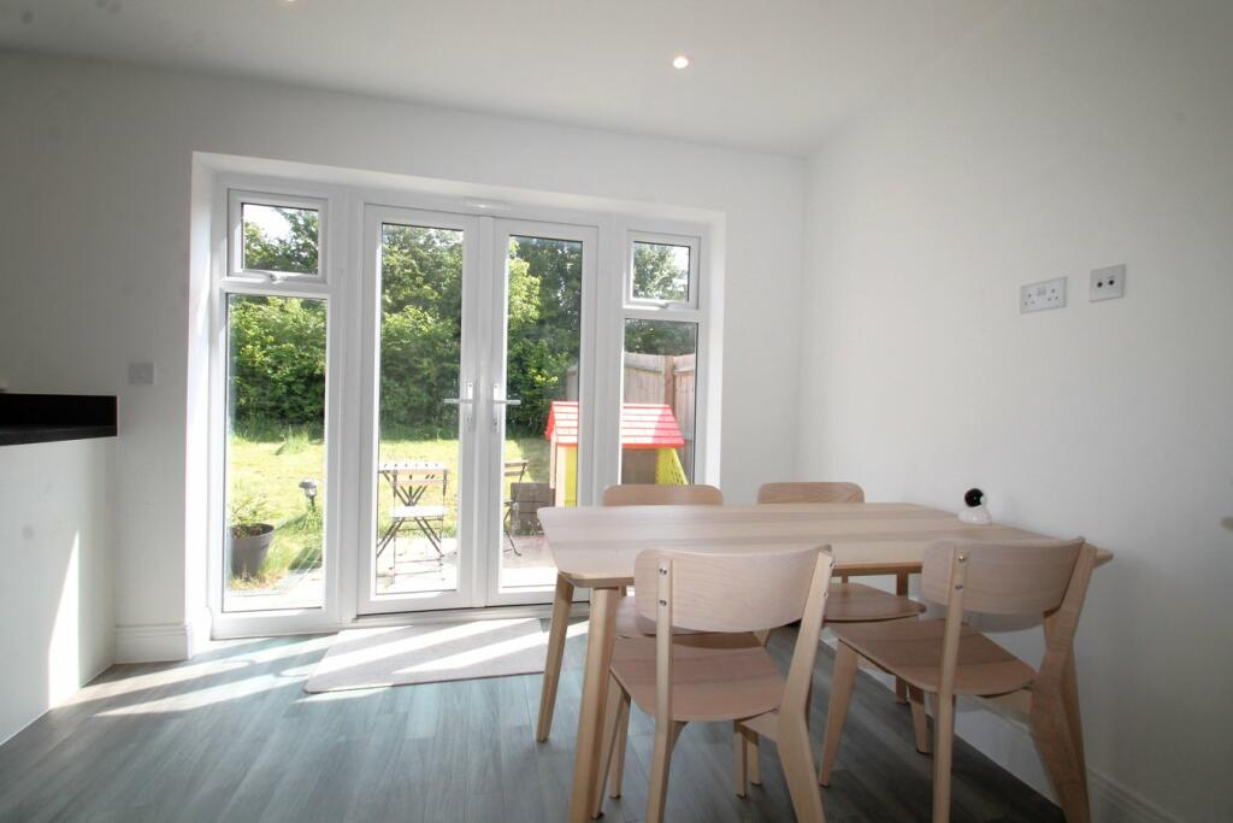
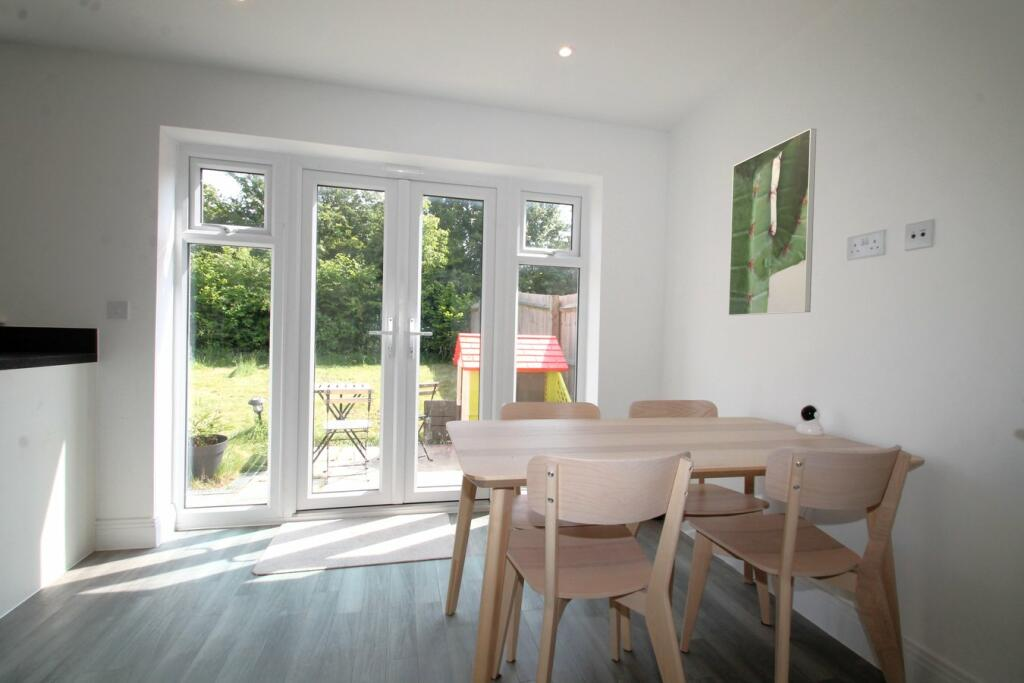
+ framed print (767, 231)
